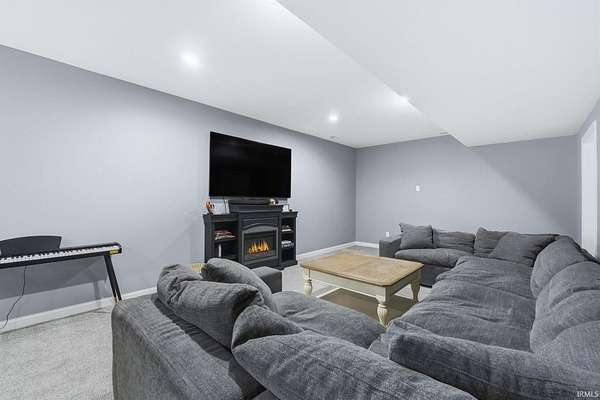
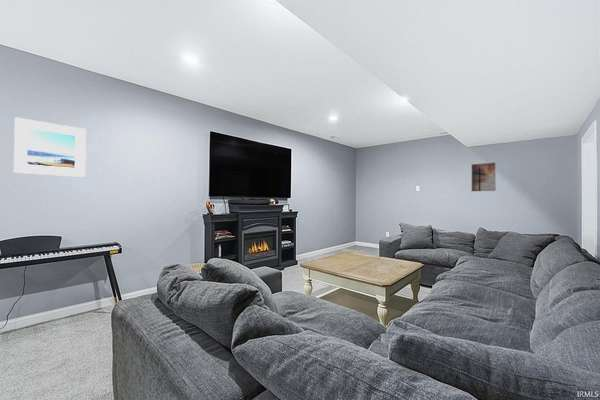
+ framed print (52, 149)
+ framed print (483, 177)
